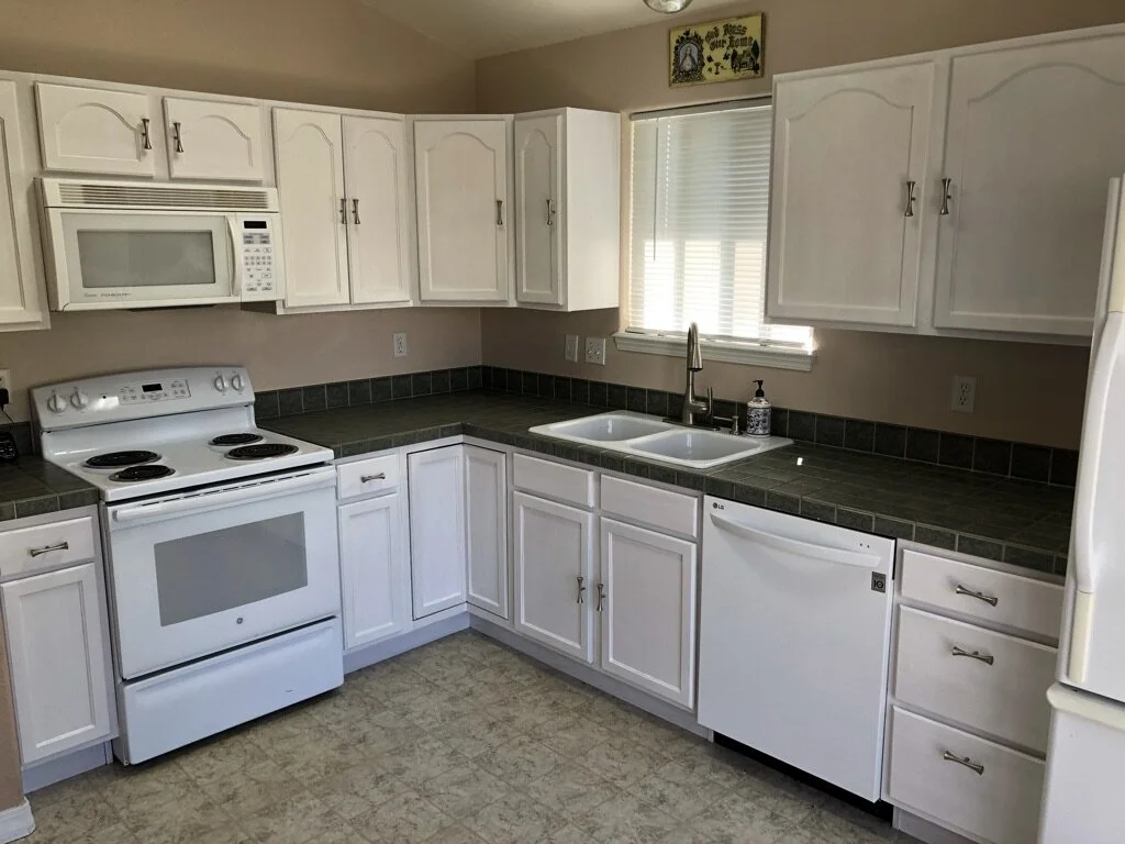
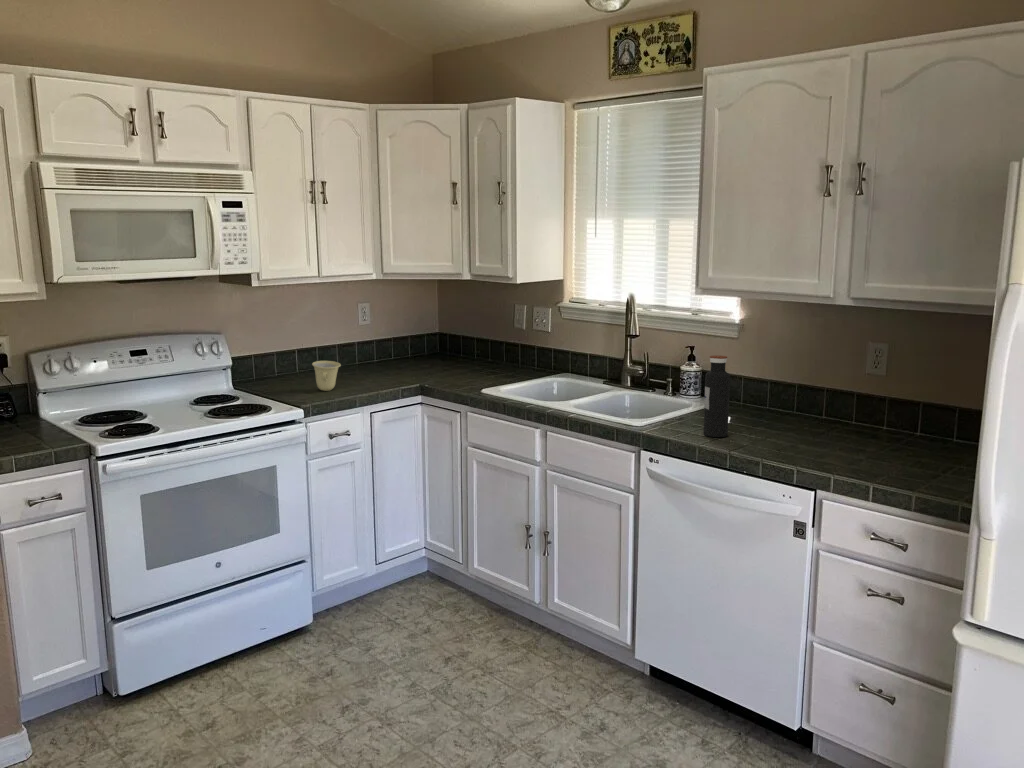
+ water bottle (716, 395)
+ cup (326, 376)
